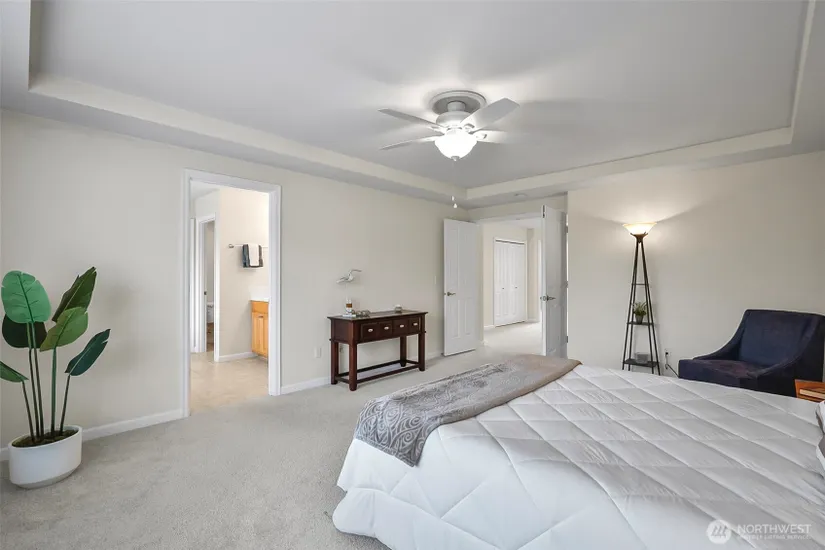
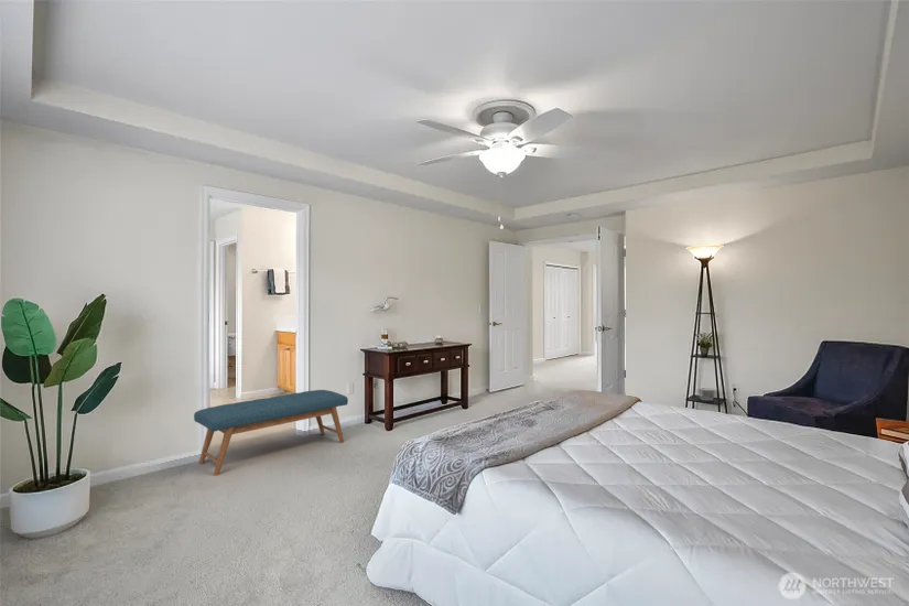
+ bench (277, 424)
